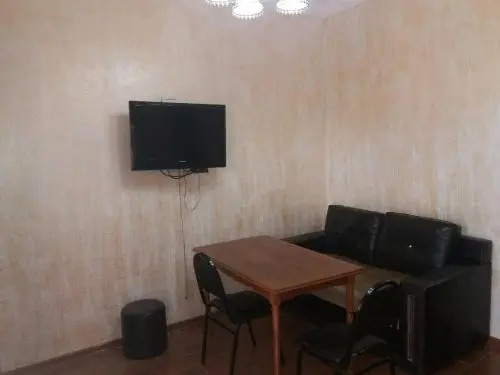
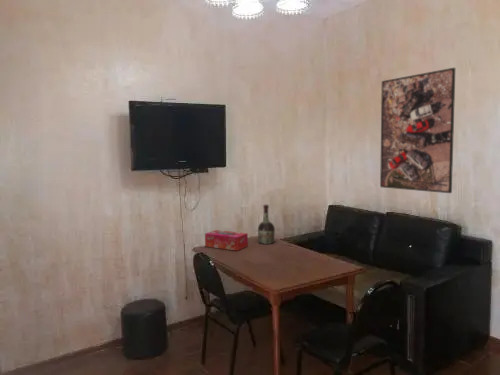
+ tissue box (226, 239)
+ cognac bottle (266, 223)
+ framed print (414, 133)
